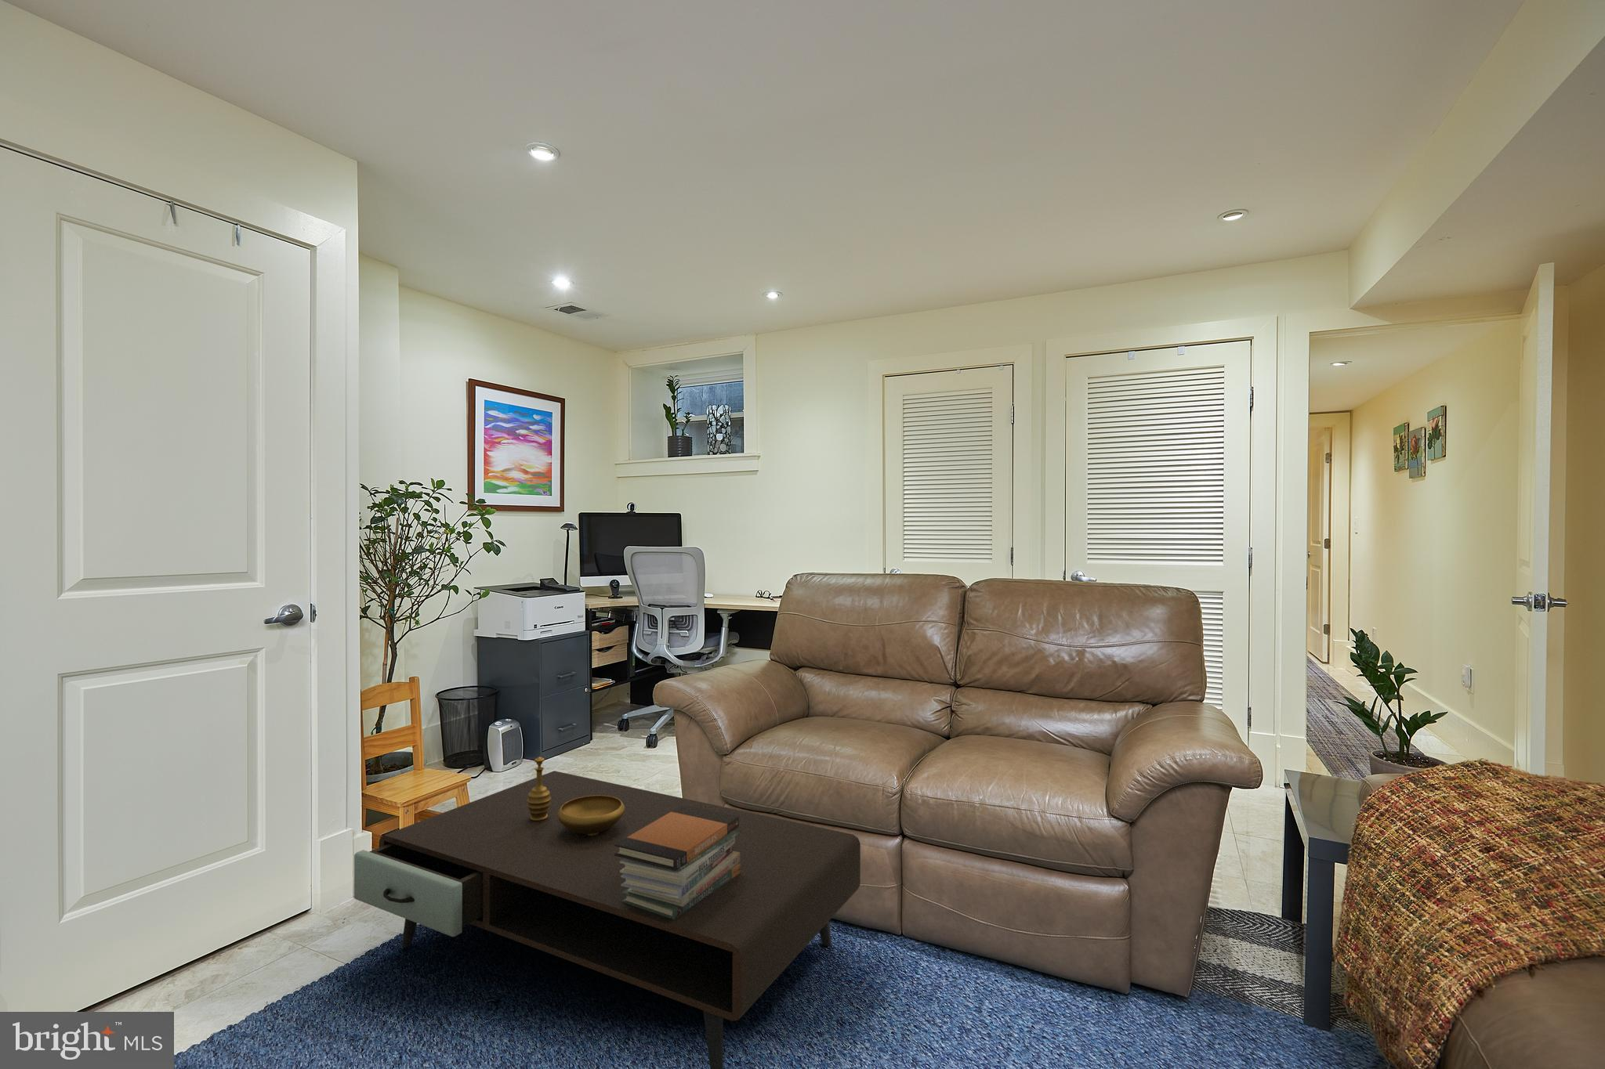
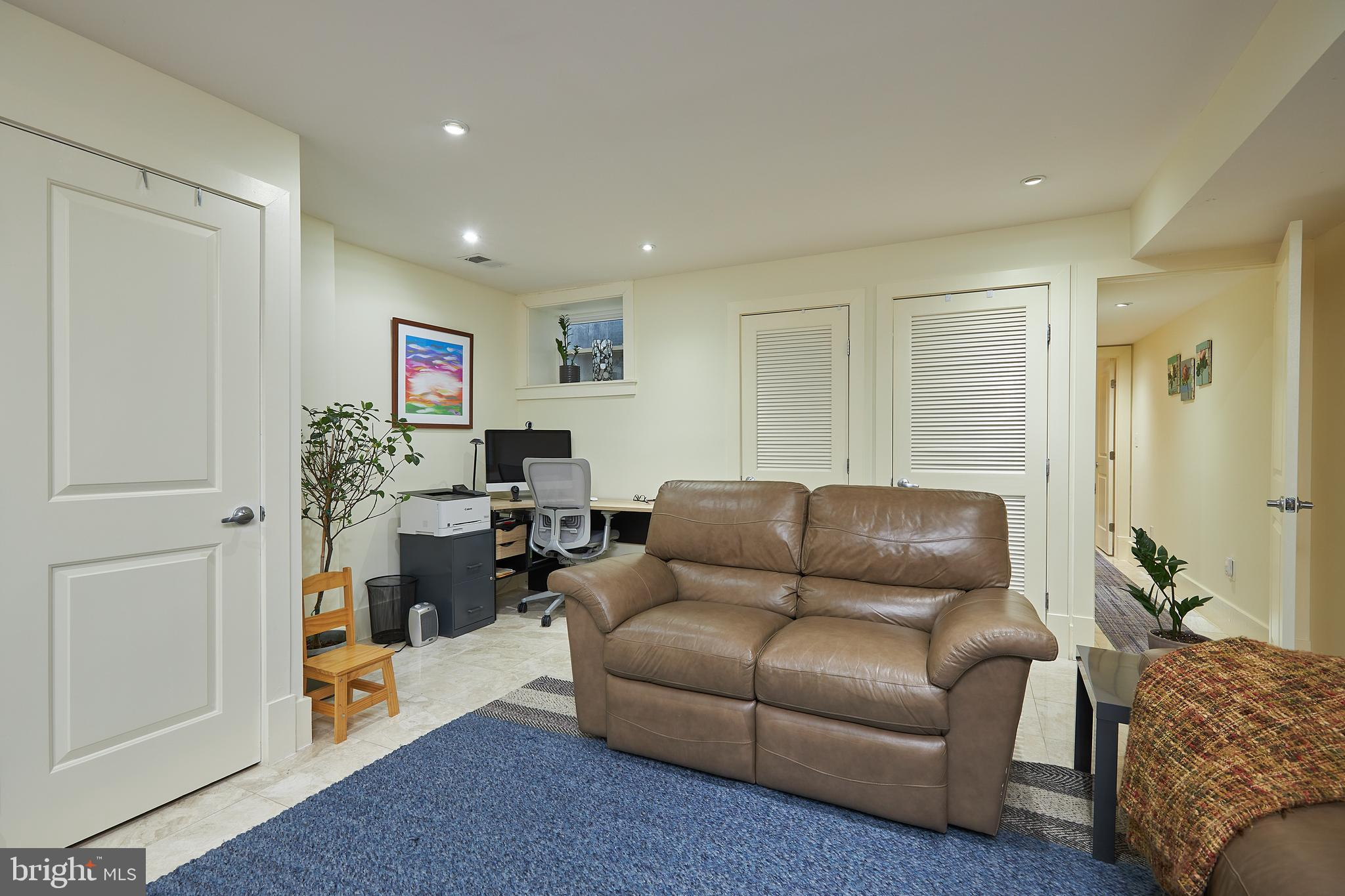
- decorative bowl (574, 799)
- coffee table (605, 898)
- book stack (680, 858)
